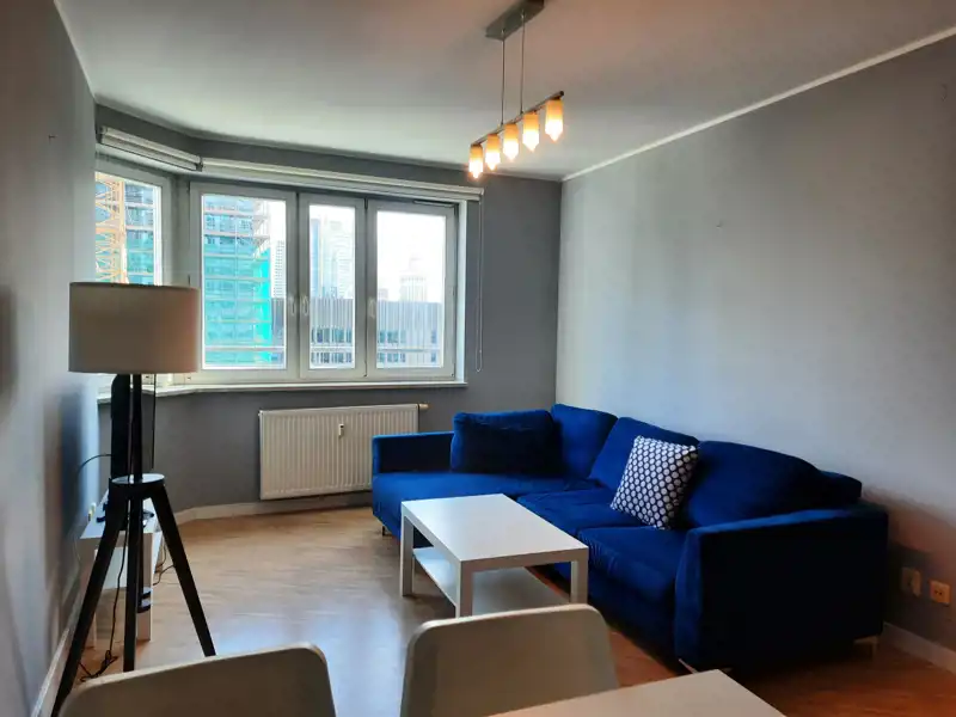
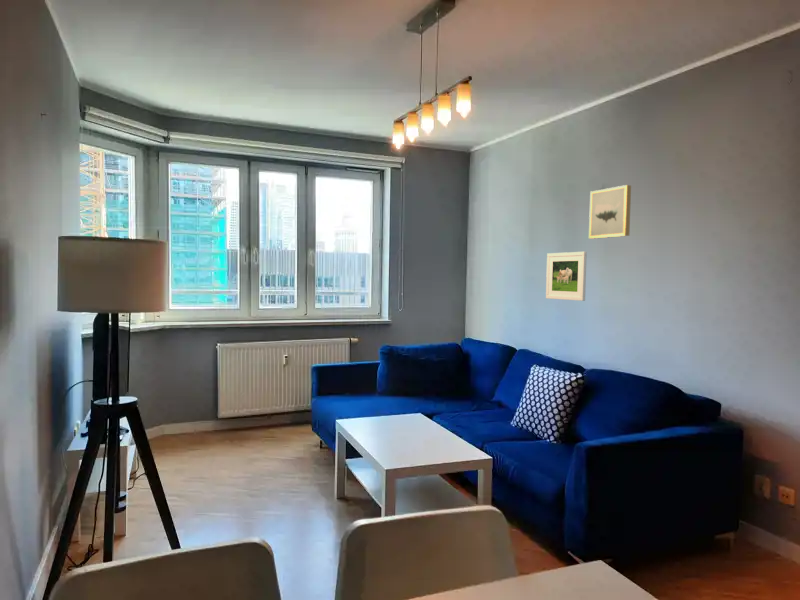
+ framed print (565, 276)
+ wall art (609, 212)
